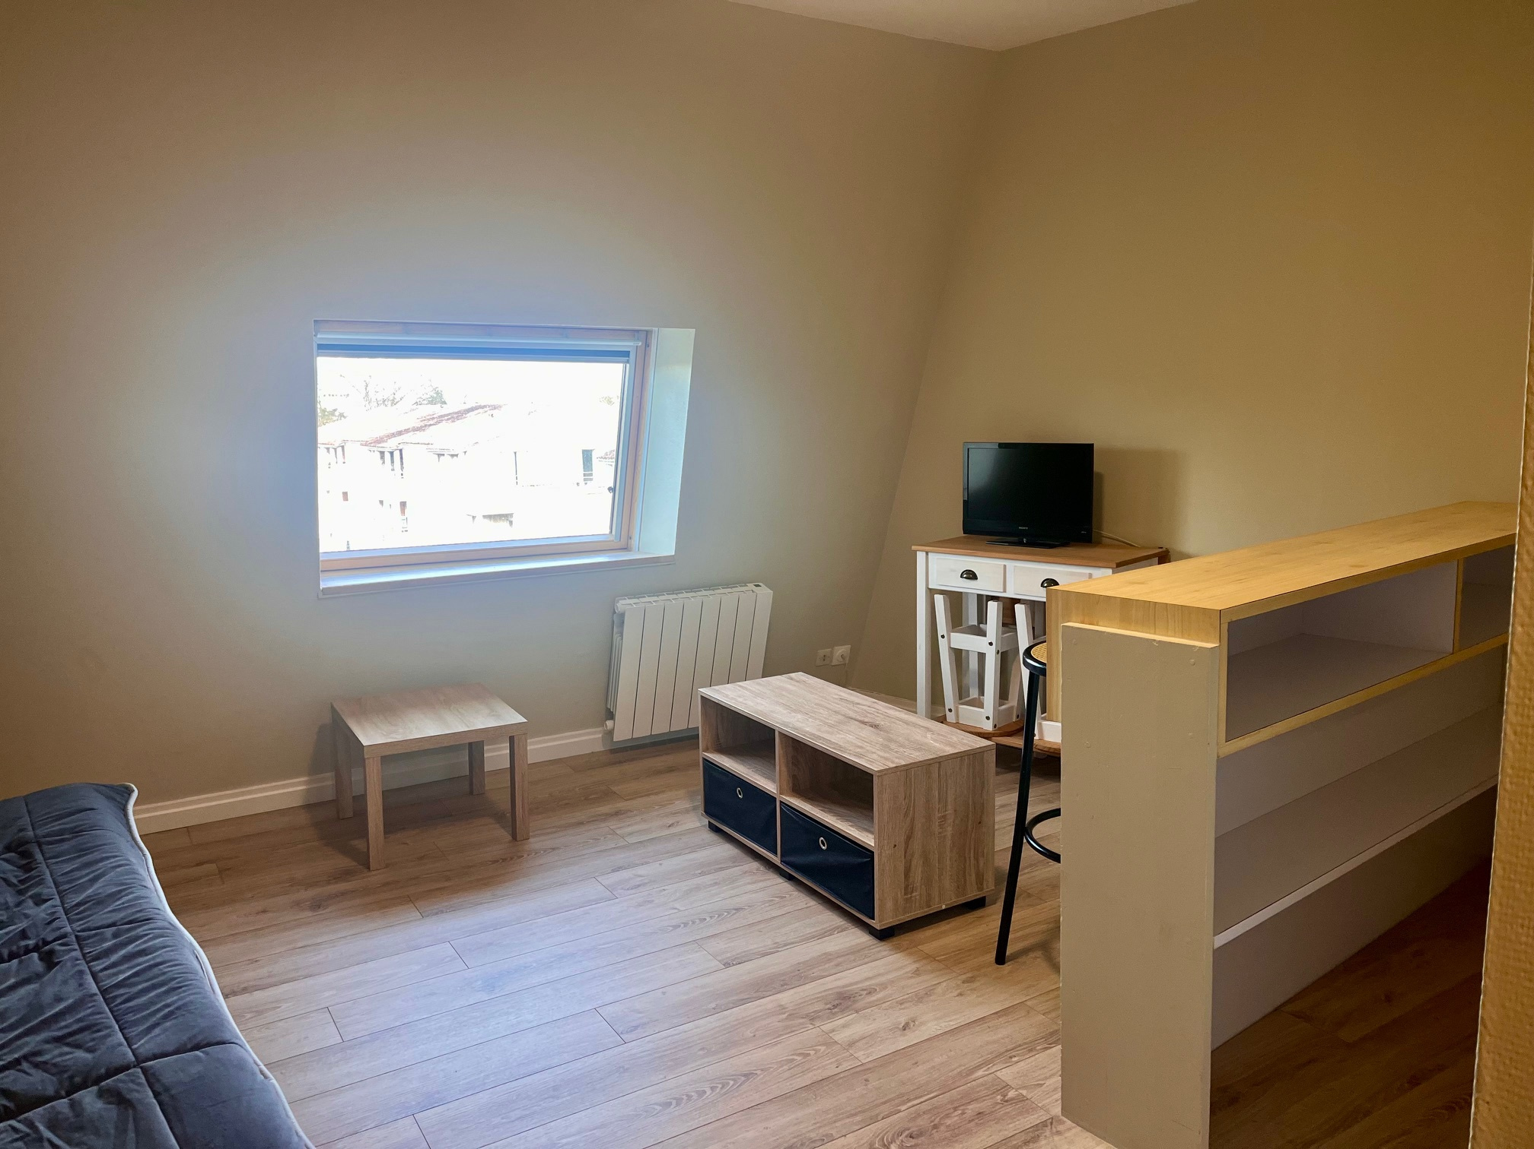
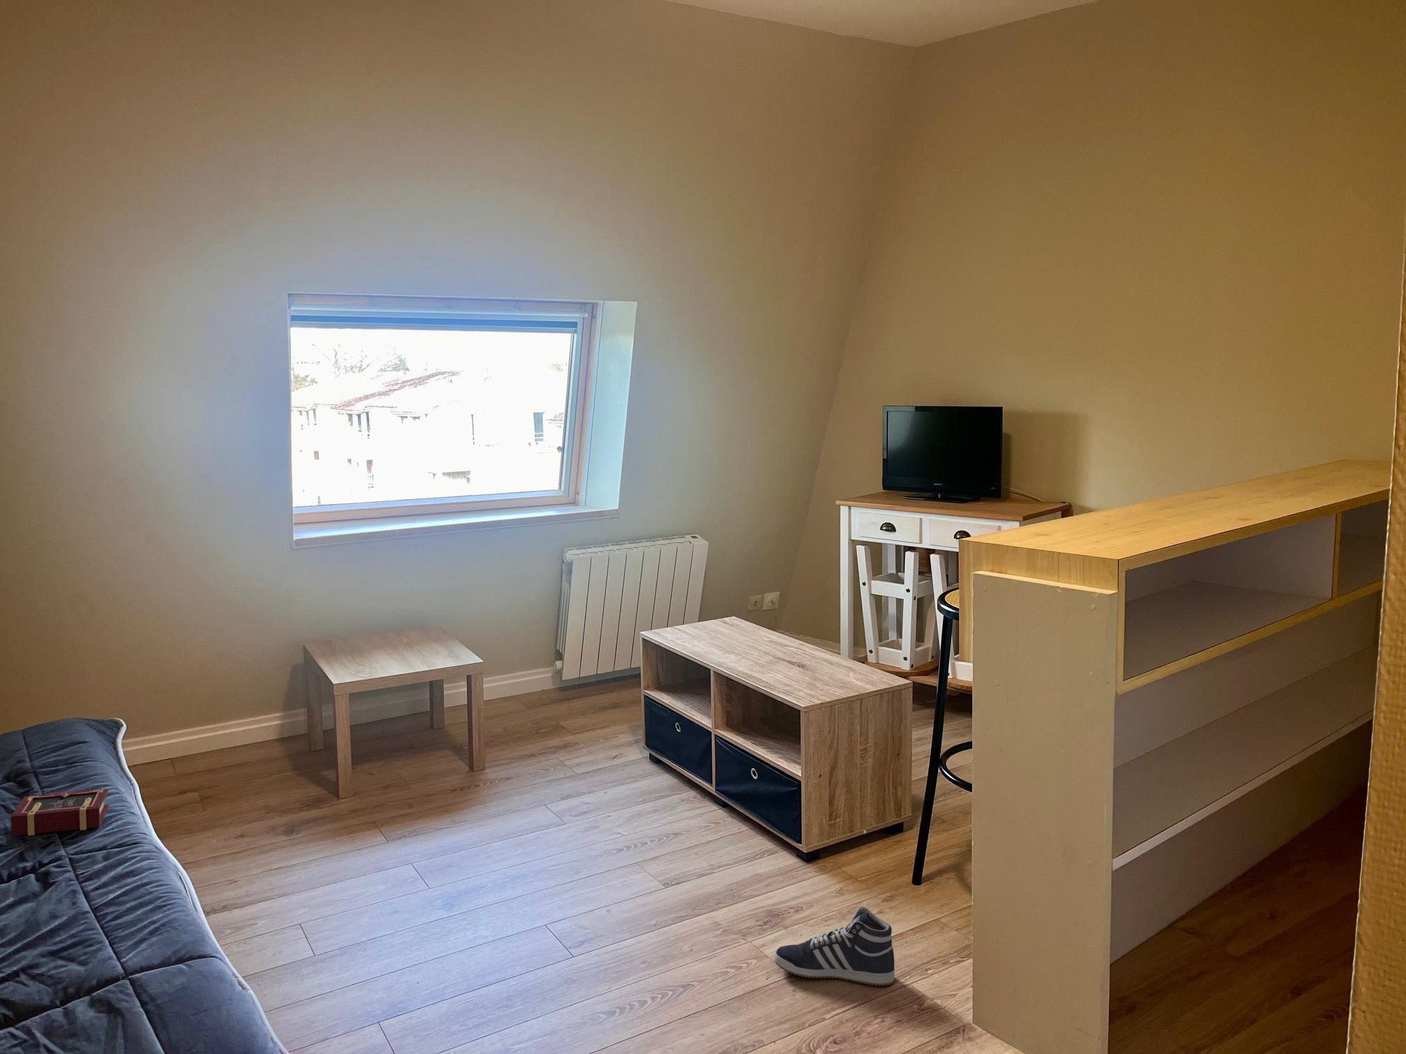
+ sneaker (835, 941)
+ book (61, 810)
